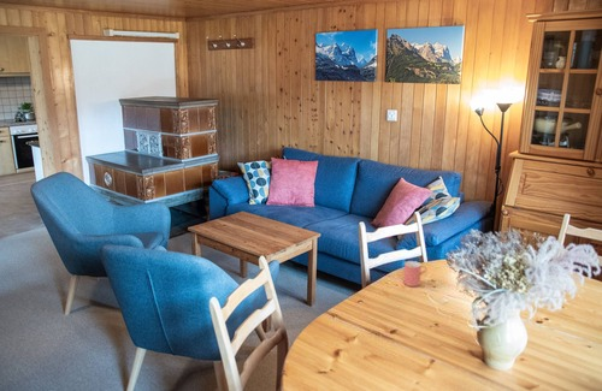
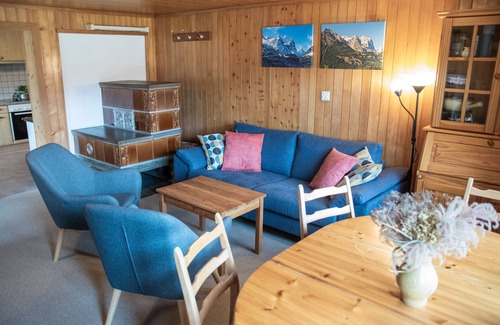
- cup (415, 273)
